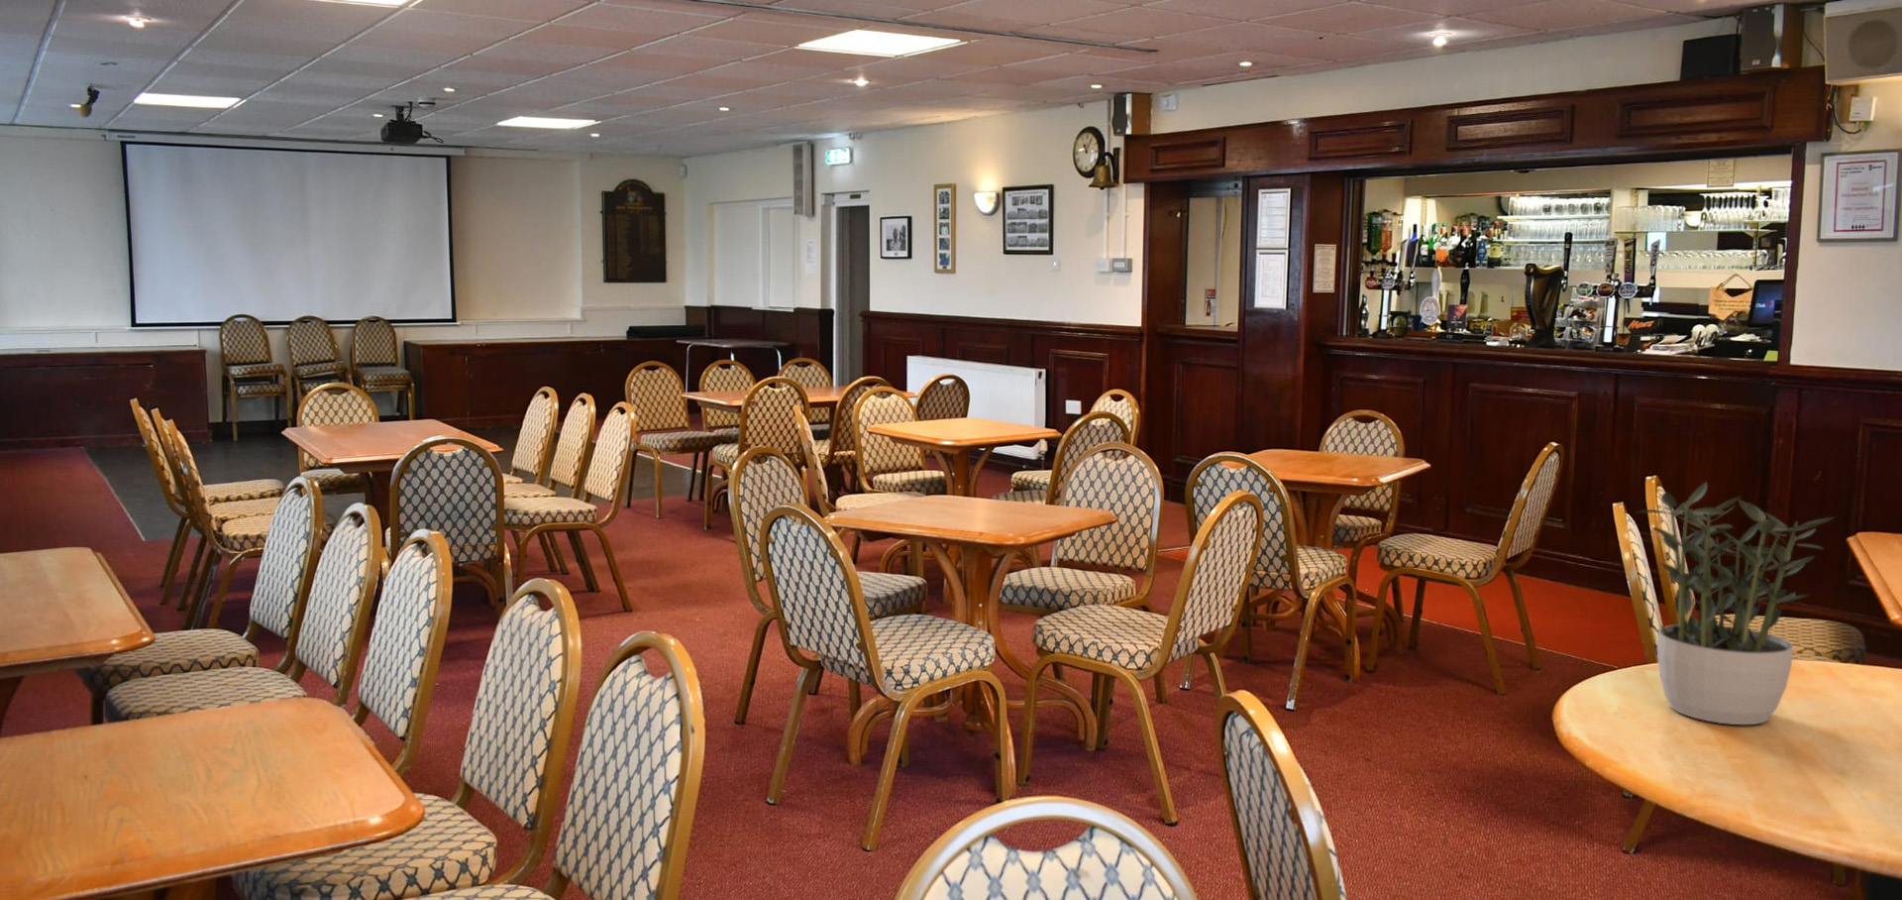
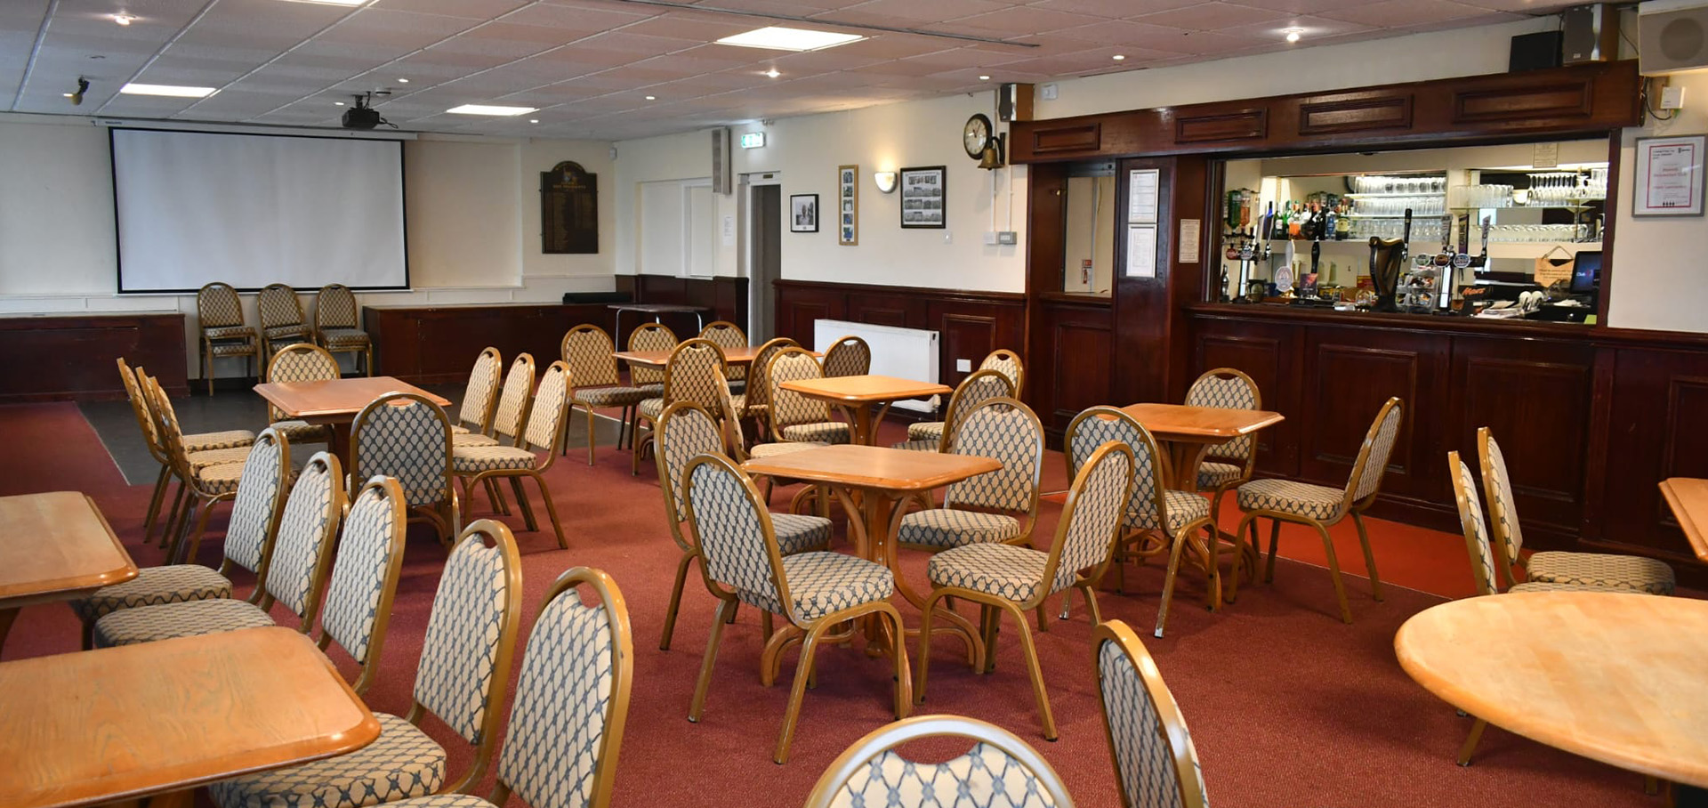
- potted plant (1724, 597)
